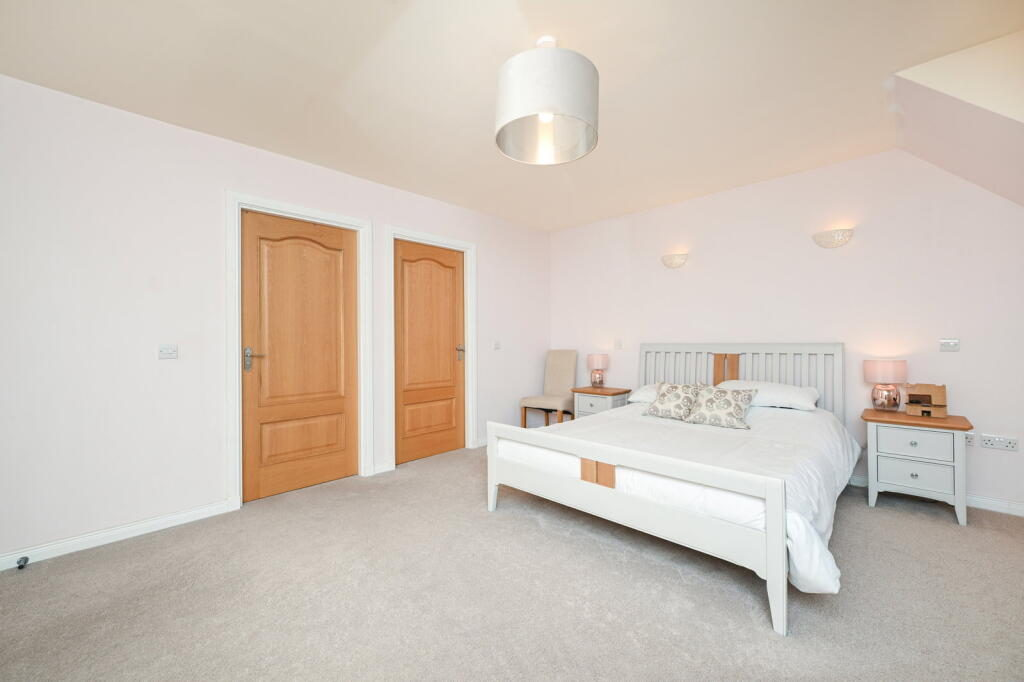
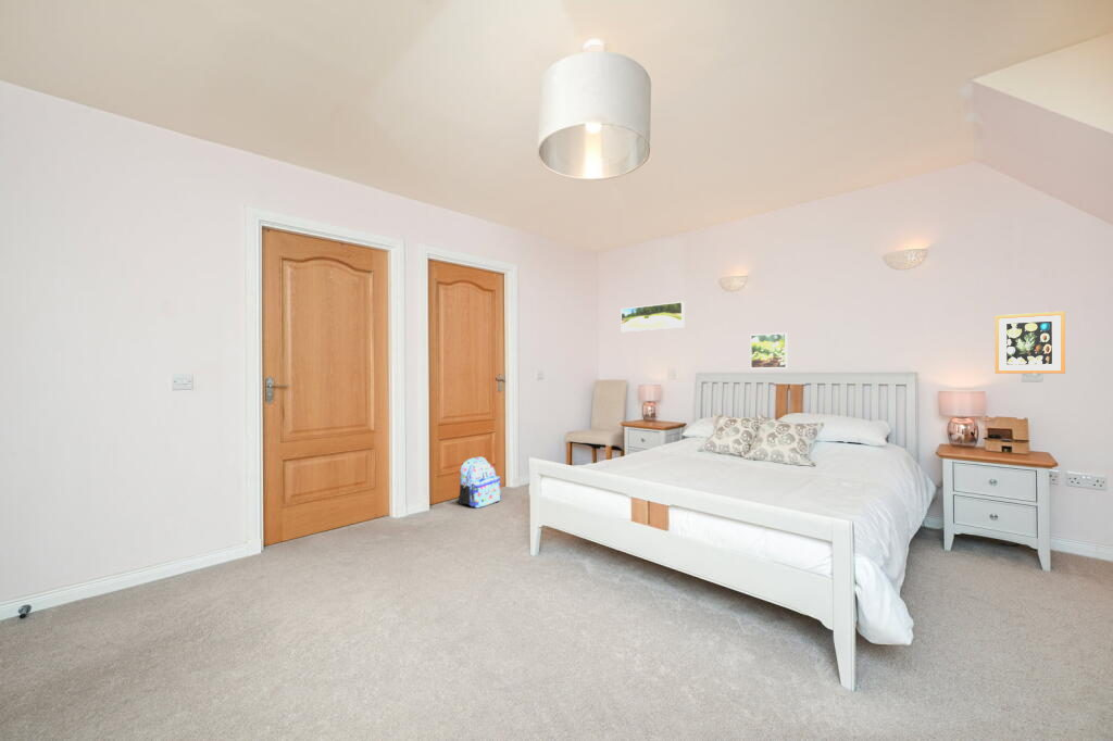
+ wall art (1028, 343)
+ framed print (768, 351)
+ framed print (650, 317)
+ backpack (479, 480)
